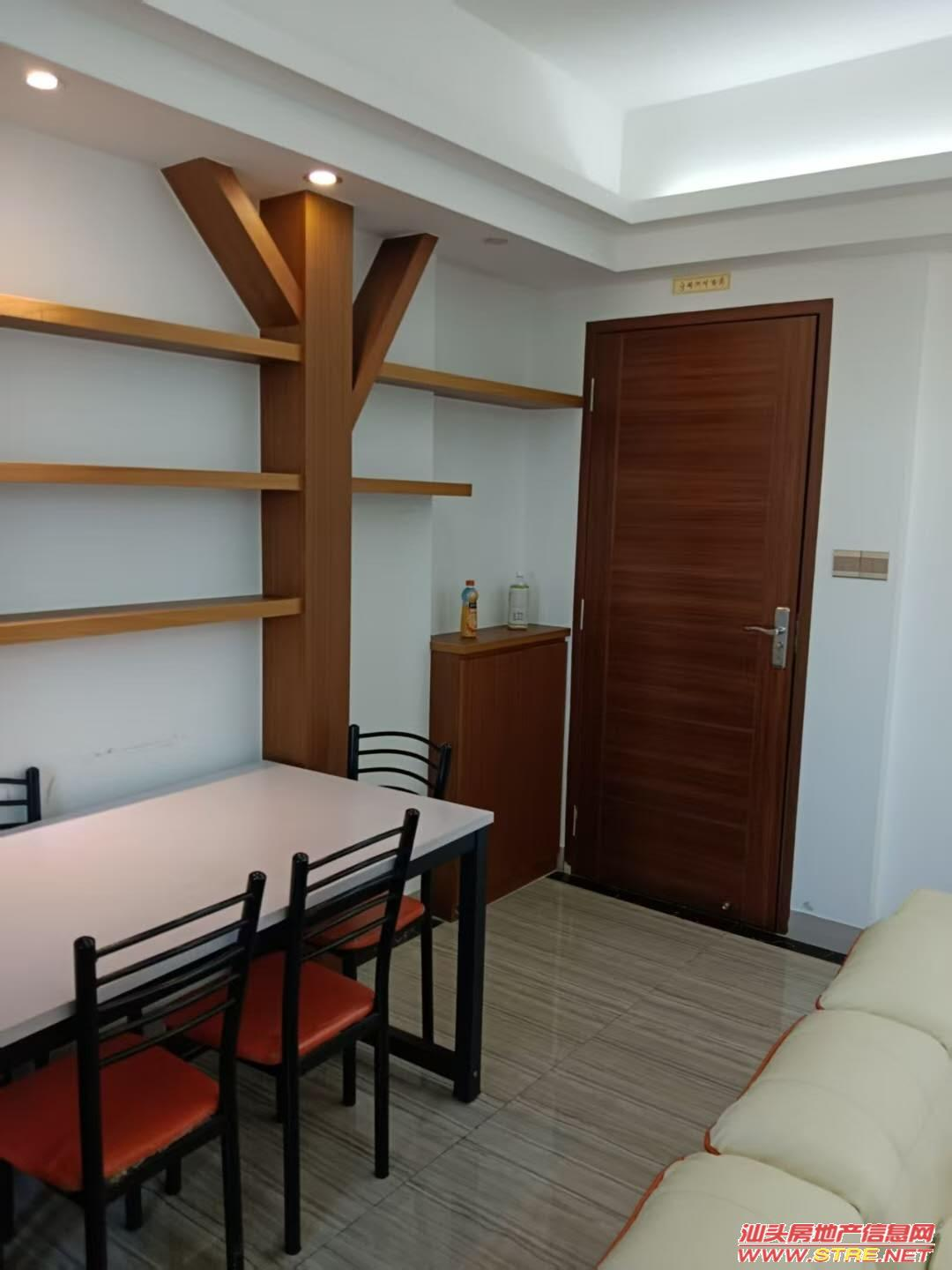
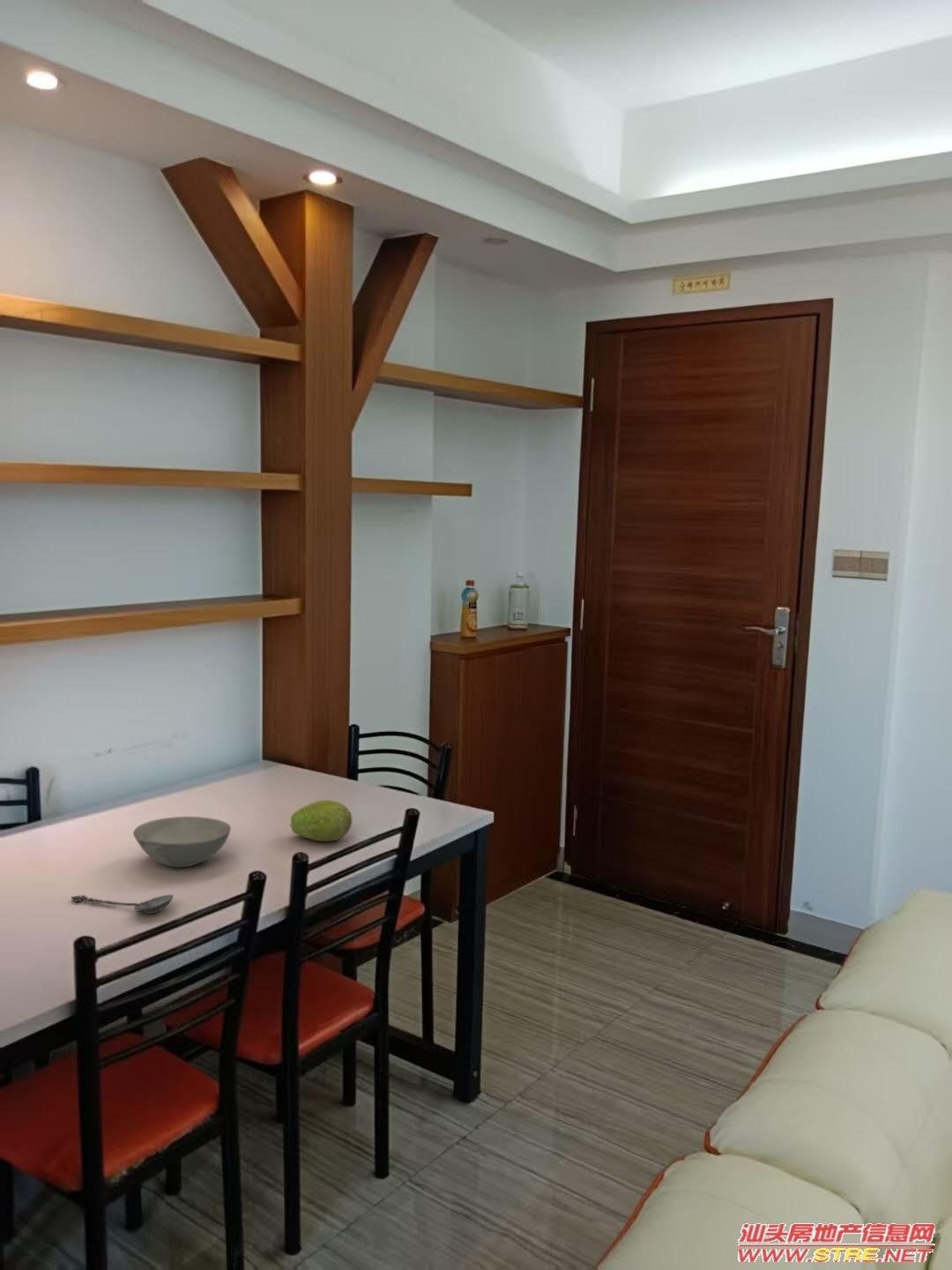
+ fruit (319, 819)
+ soup bowl (182, 845)
+ spoon (119, 902)
